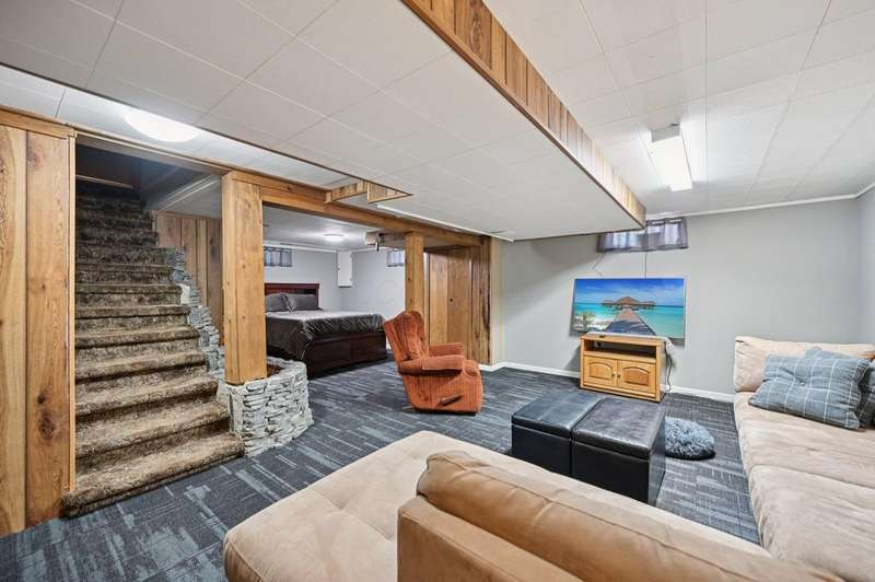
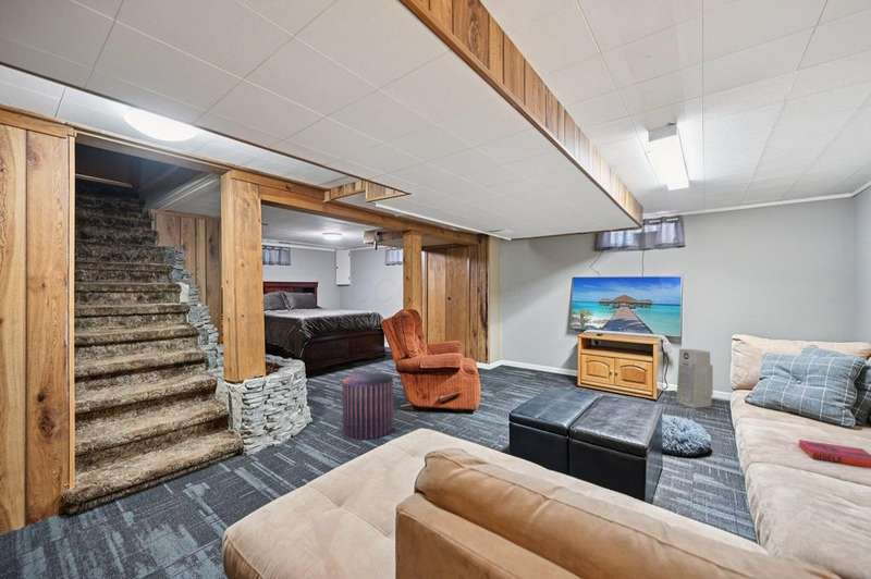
+ stool (368, 404)
+ air purifier (695, 377)
+ hardback book (837, 453)
